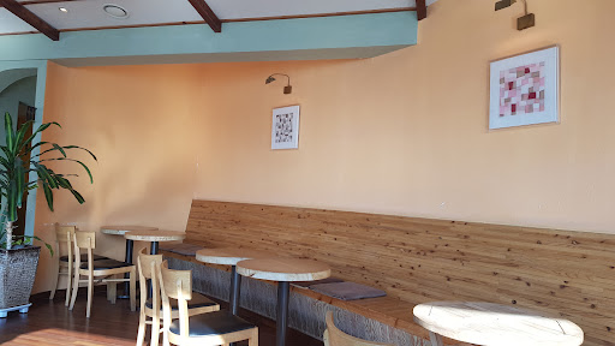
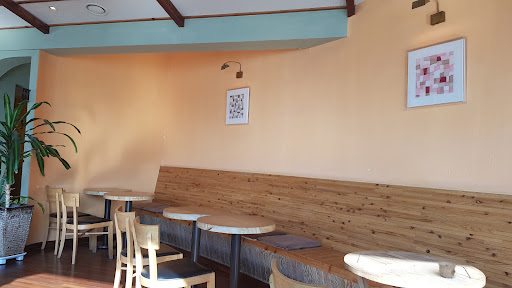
+ teacup (447, 270)
